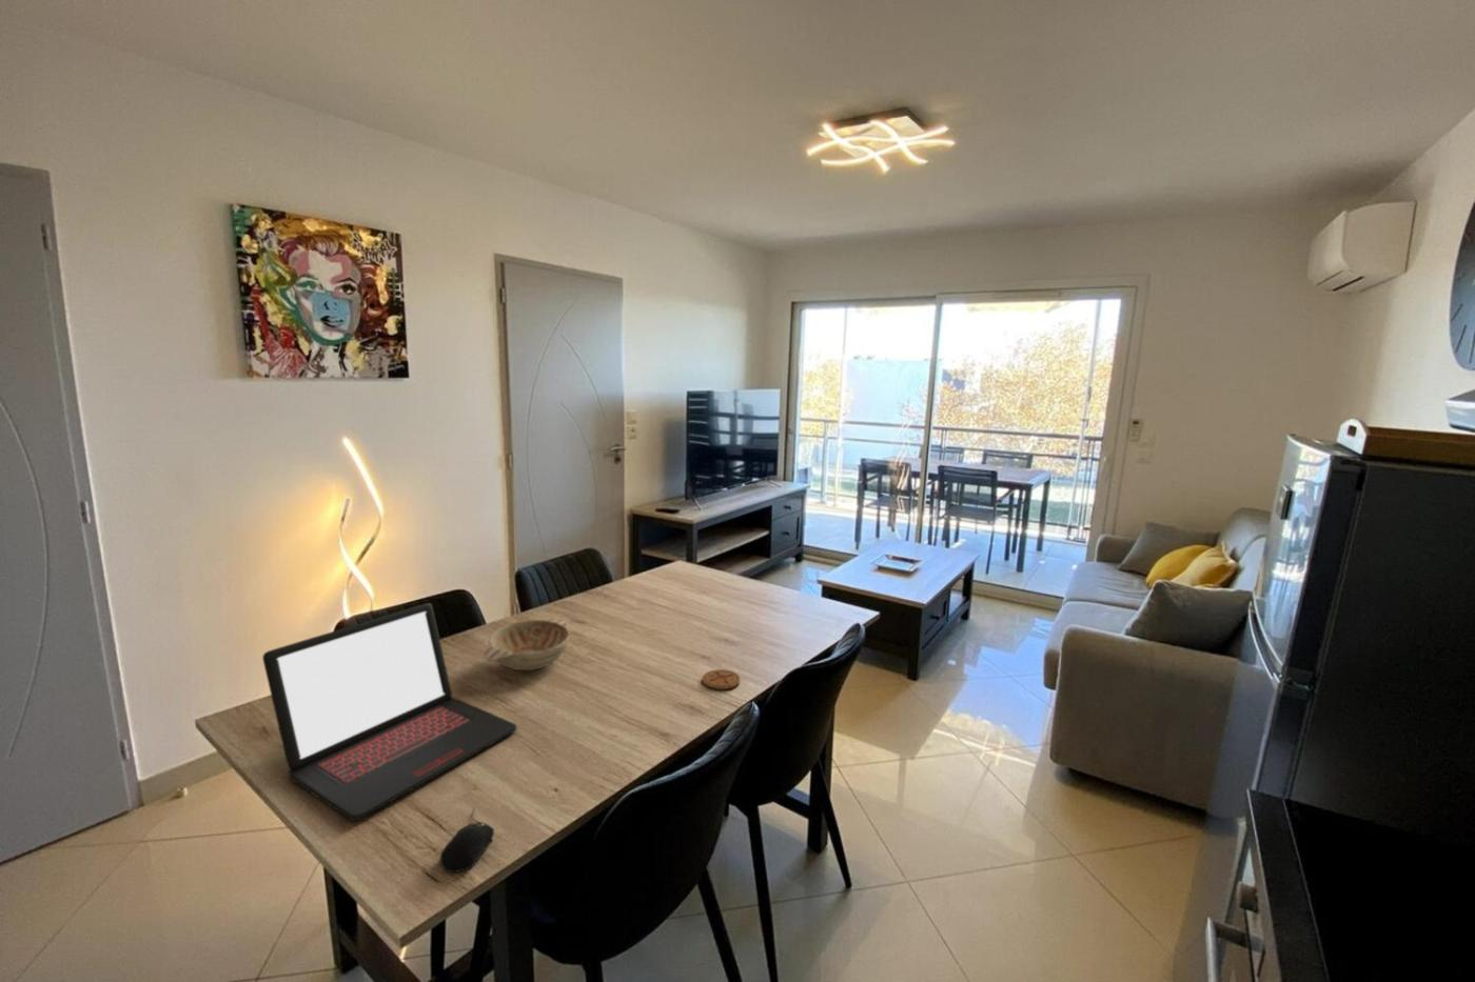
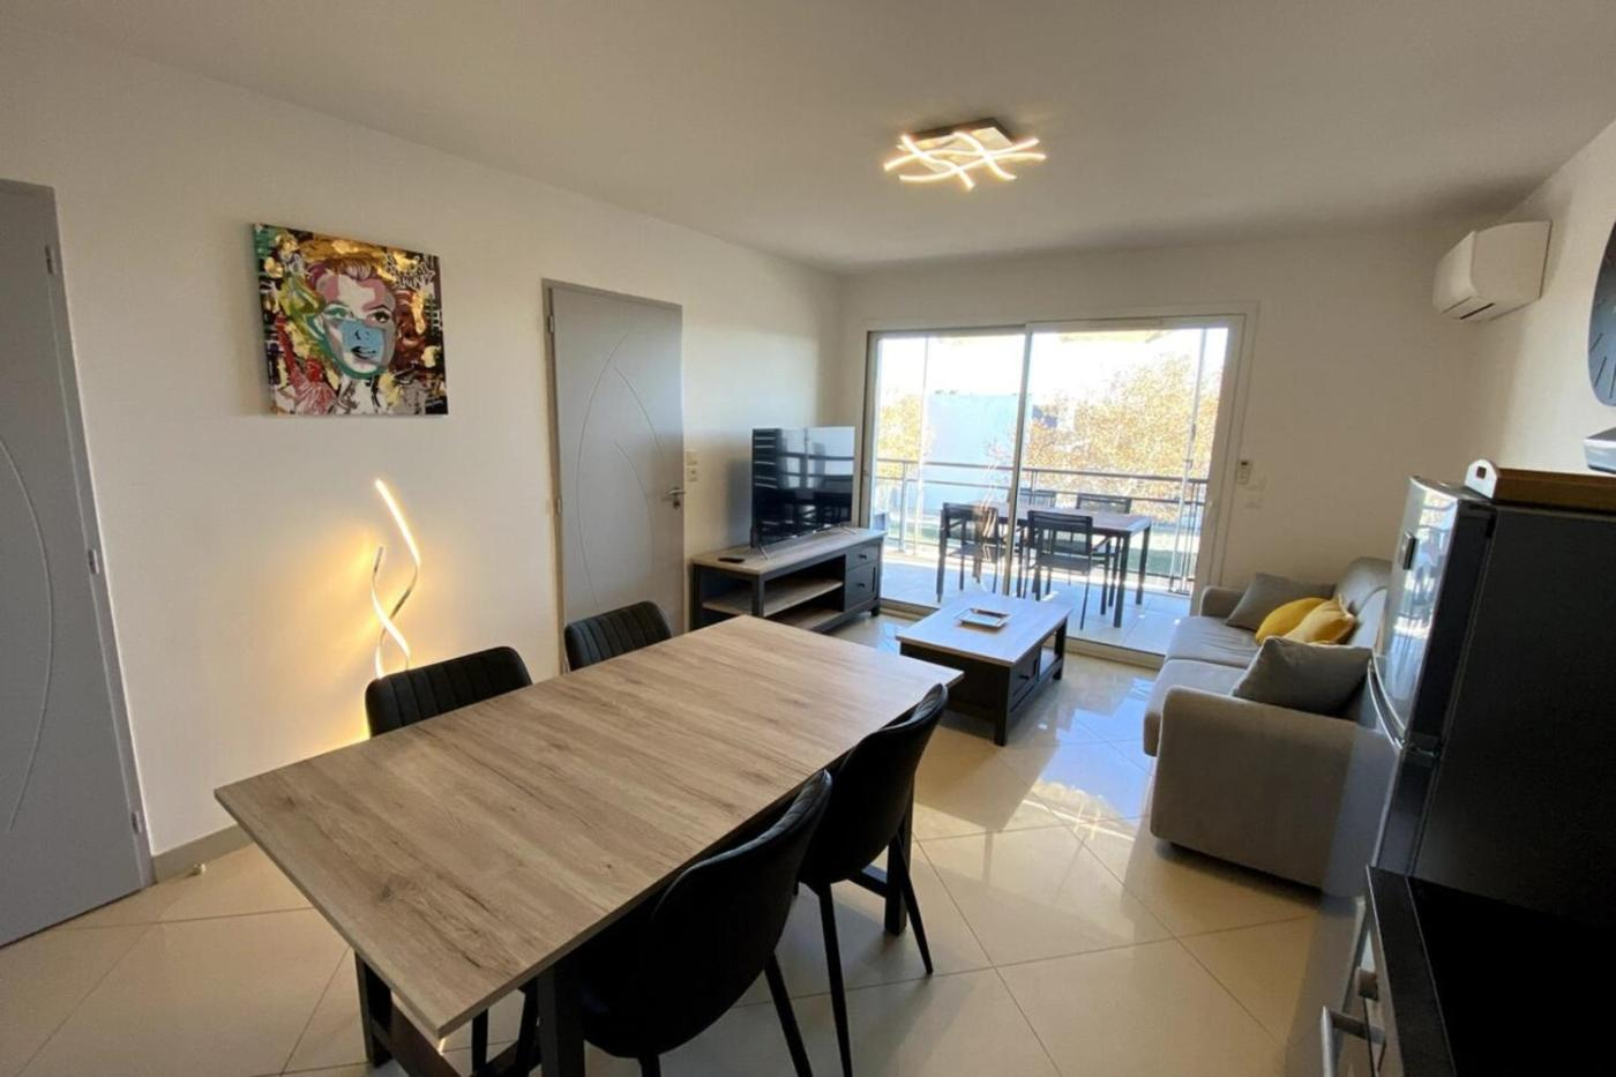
- computer mouse (469, 831)
- coaster (721, 678)
- laptop (399, 695)
- decorative bowl (530, 649)
